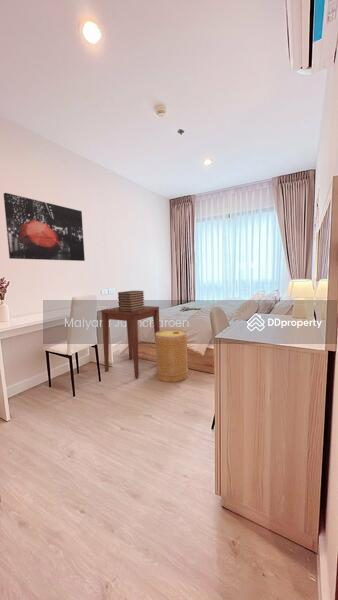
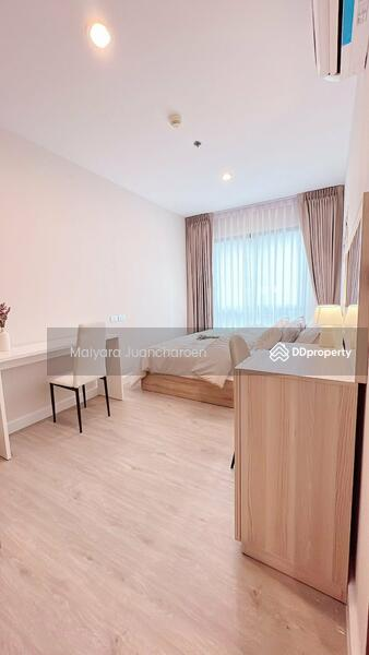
- side table (132, 338)
- basket (171, 354)
- wall art (49, 231)
- book stack (131, 300)
